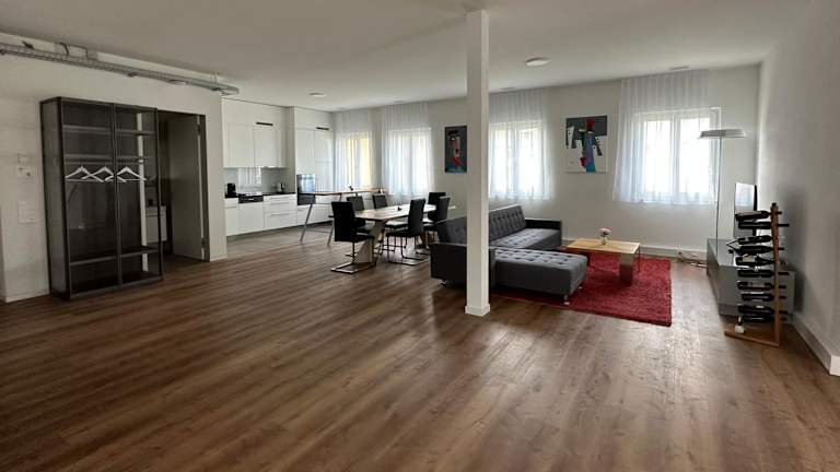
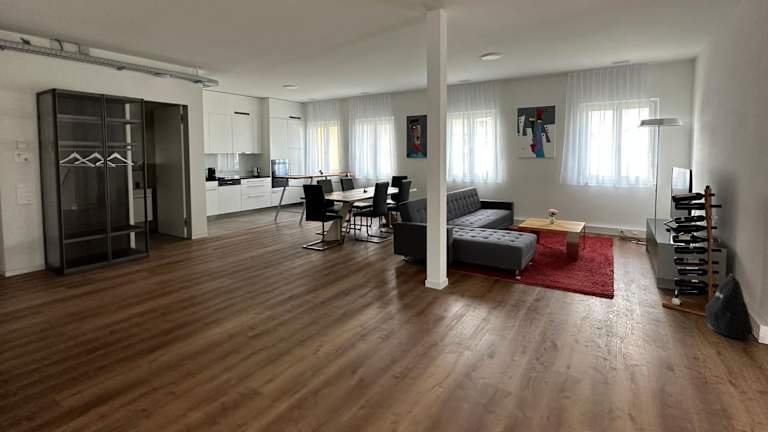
+ backpack (729, 300)
